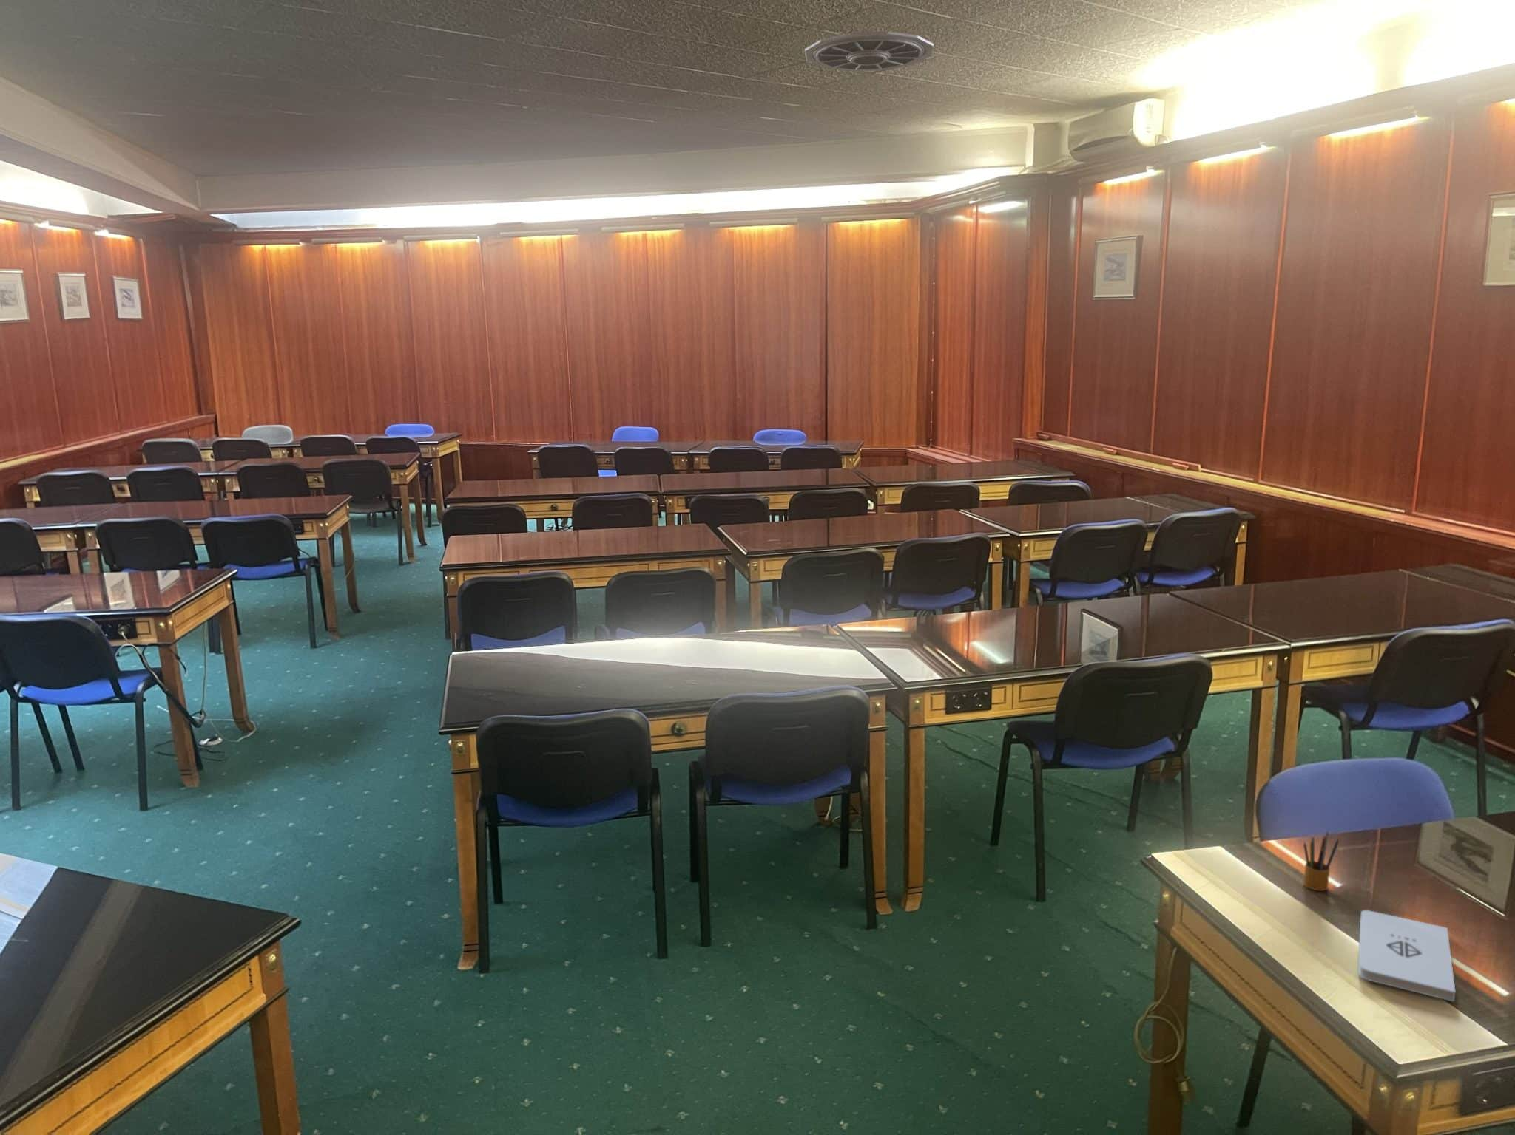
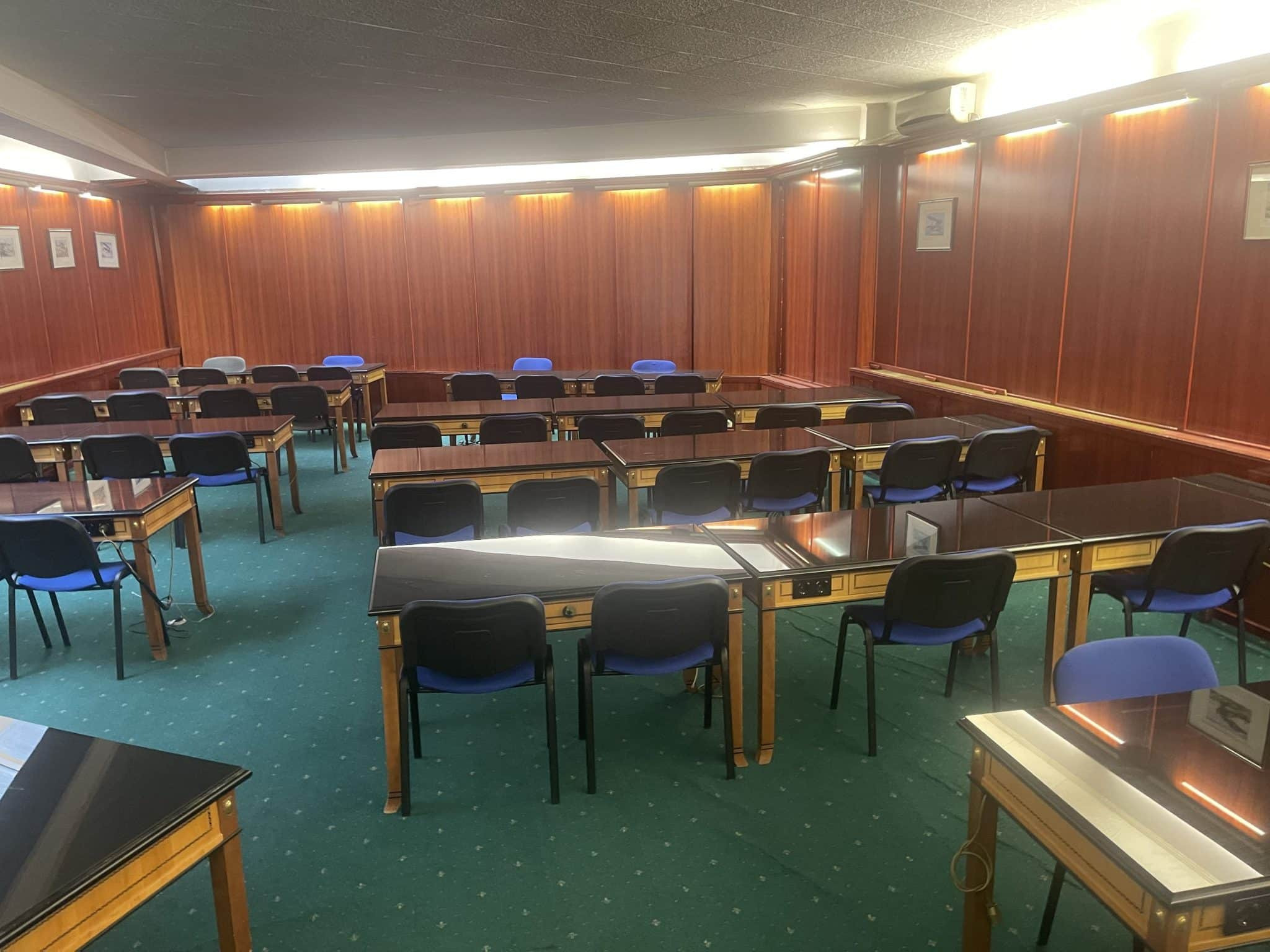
- pencil box (1319, 862)
- ceiling vent (868, 55)
- notepad (1404, 951)
